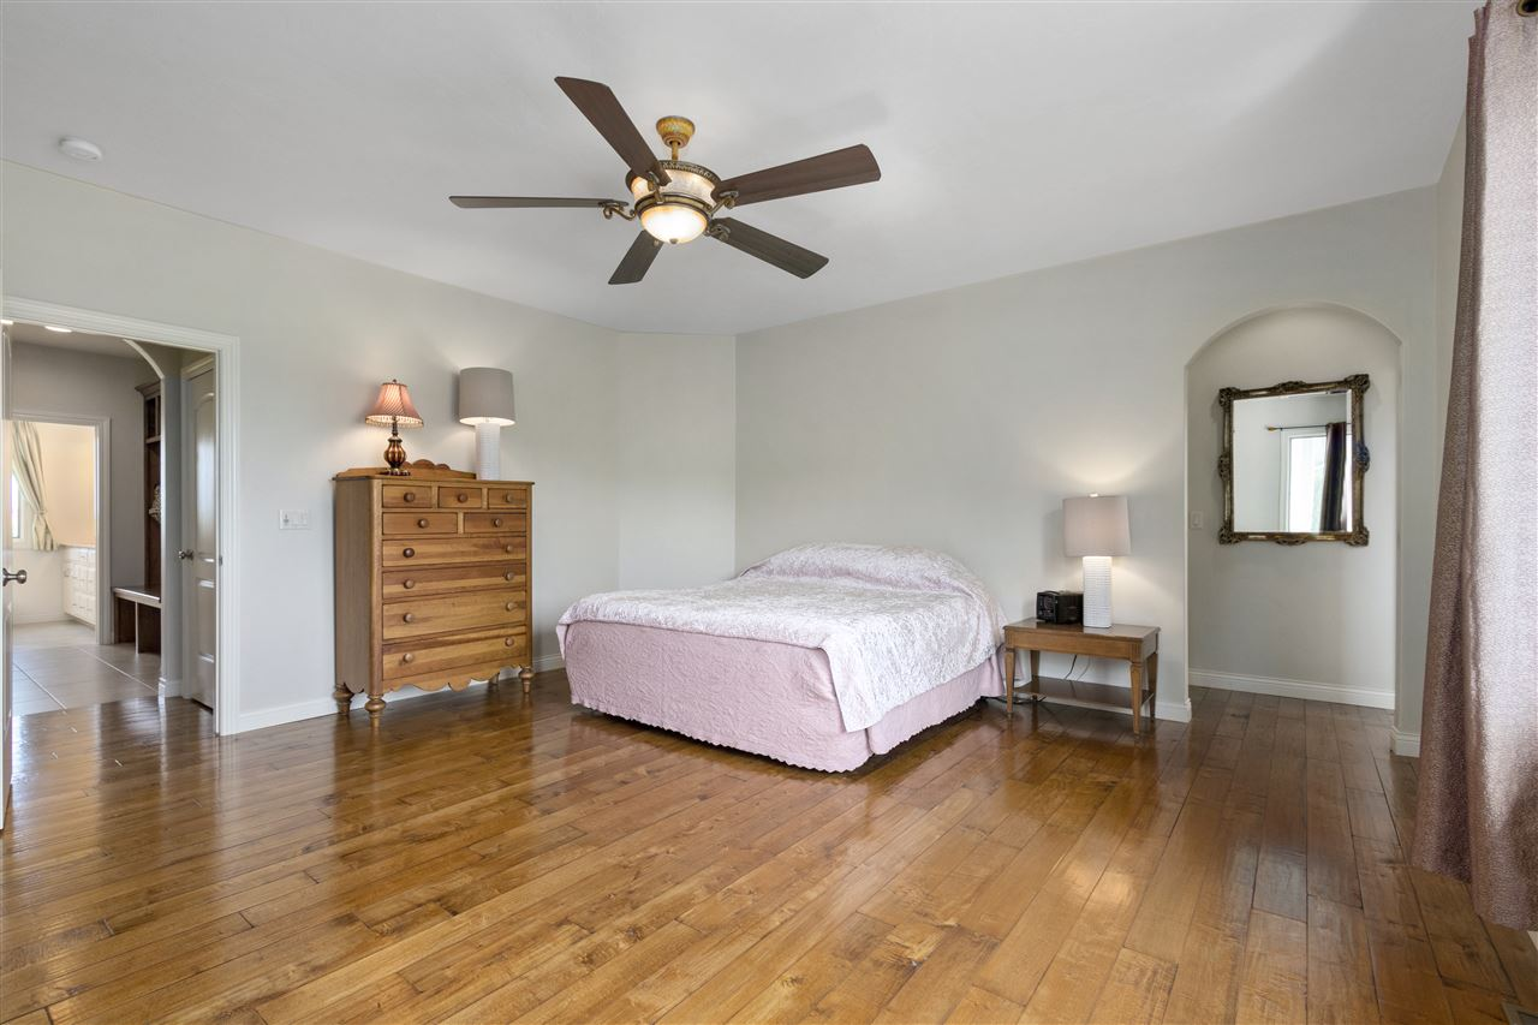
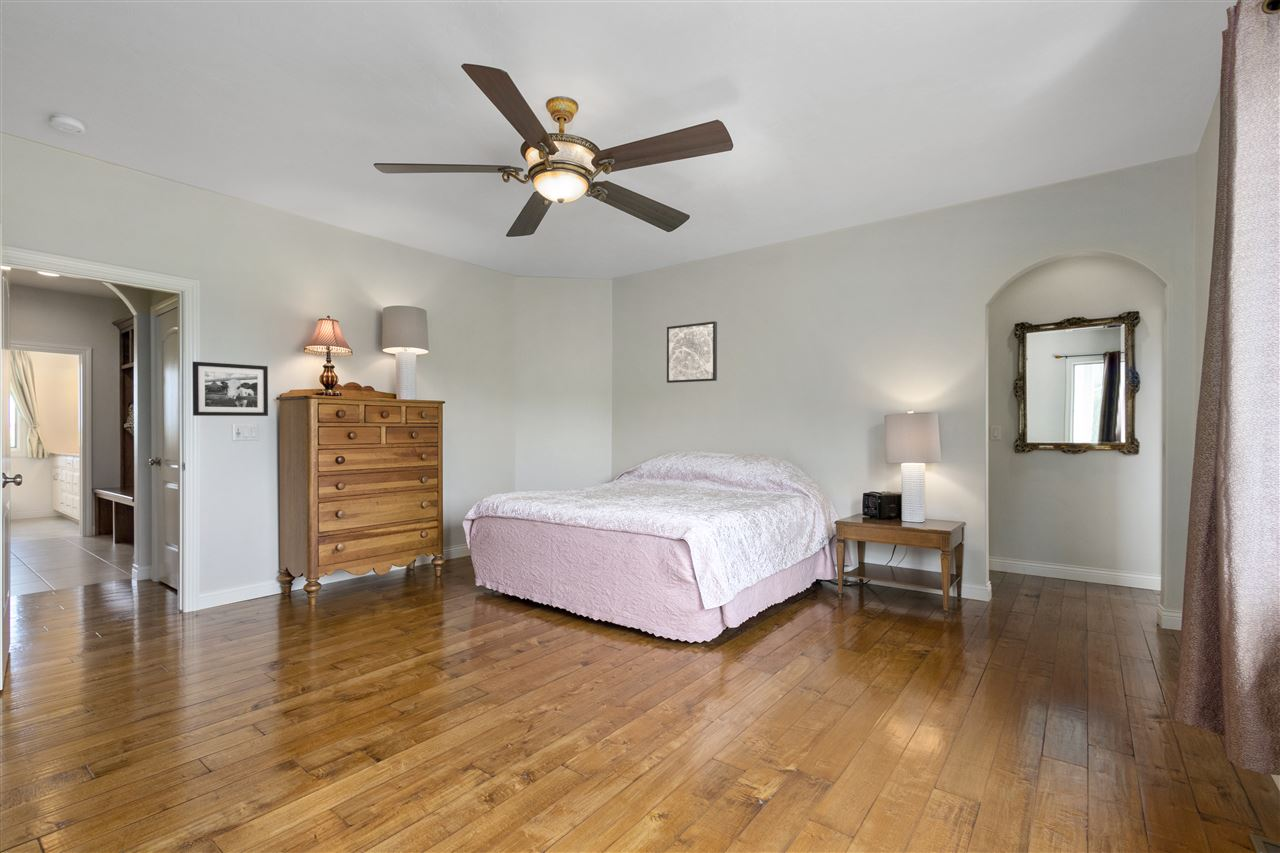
+ picture frame (231, 389)
+ wall art (691, 353)
